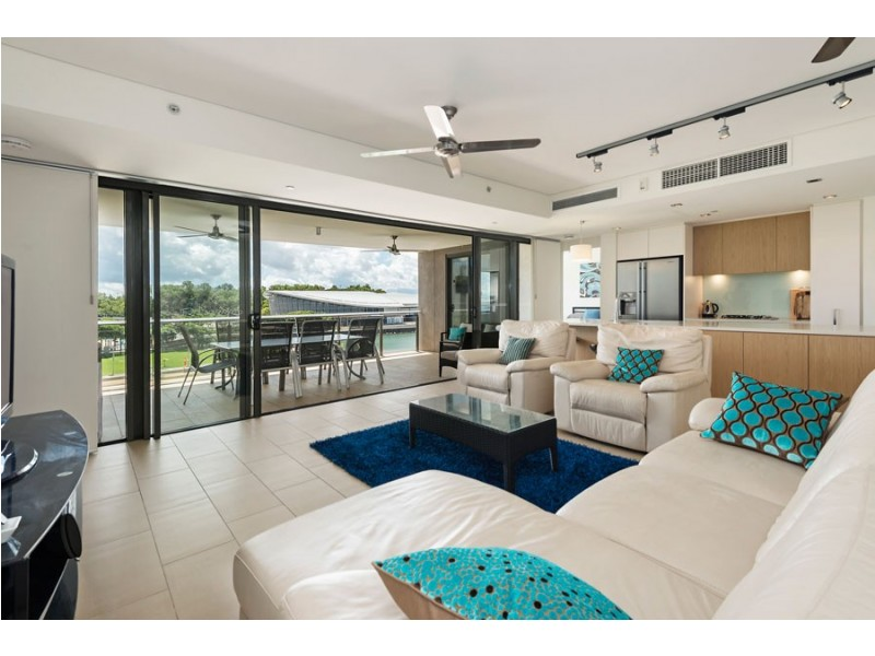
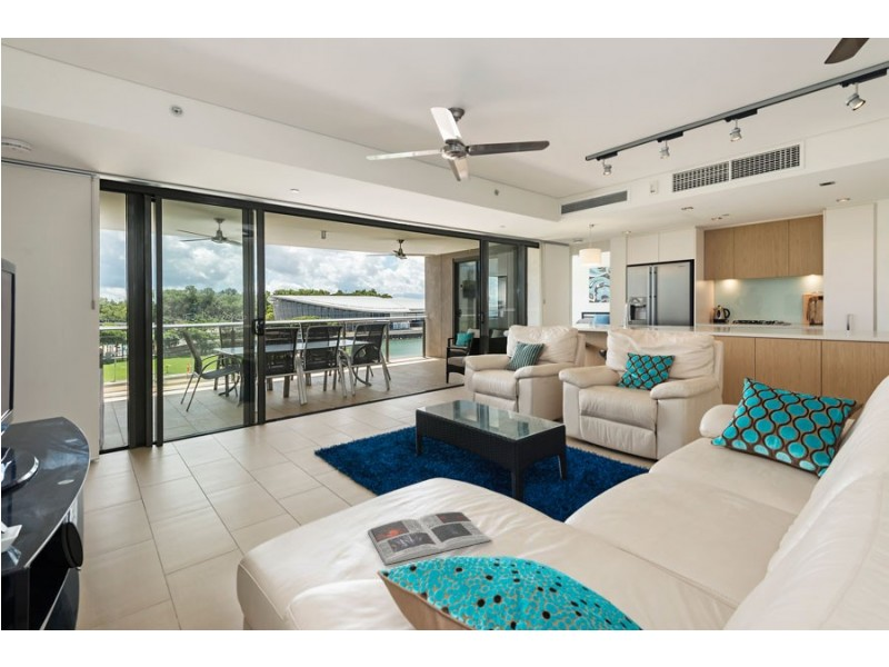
+ magazine (428, 532)
